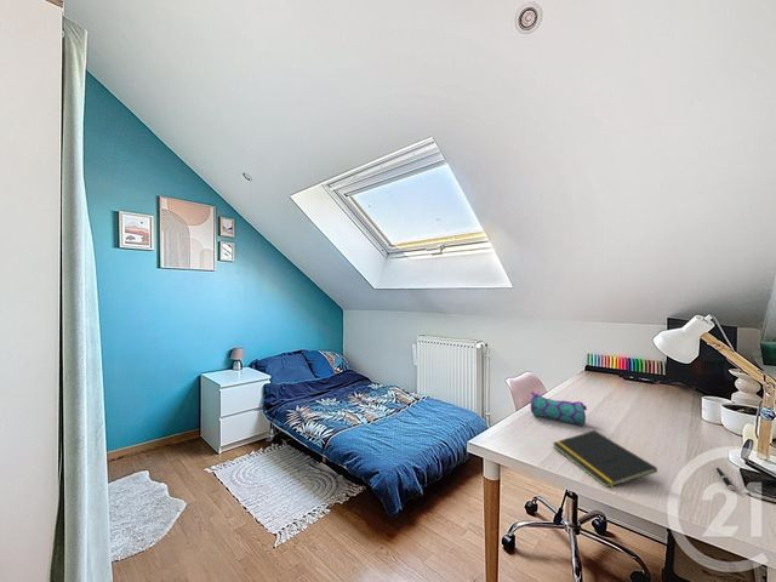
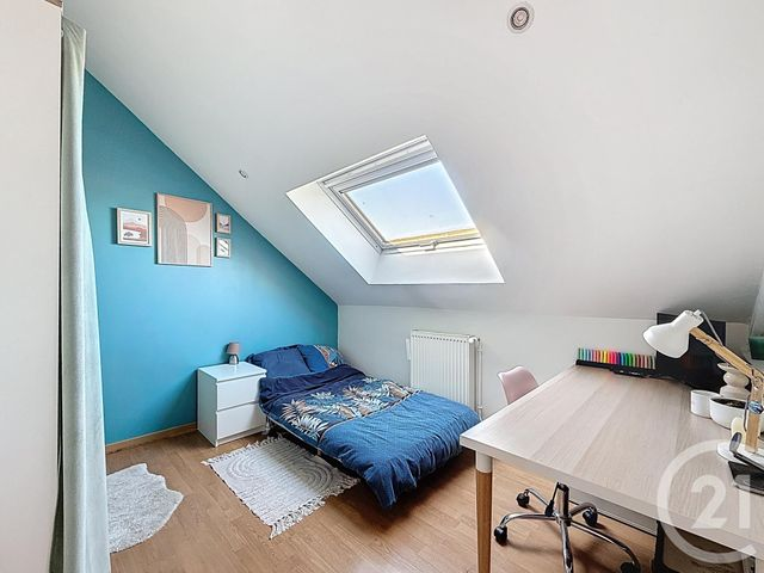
- pen (723, 475)
- pencil case (557, 407)
- notepad (599, 456)
